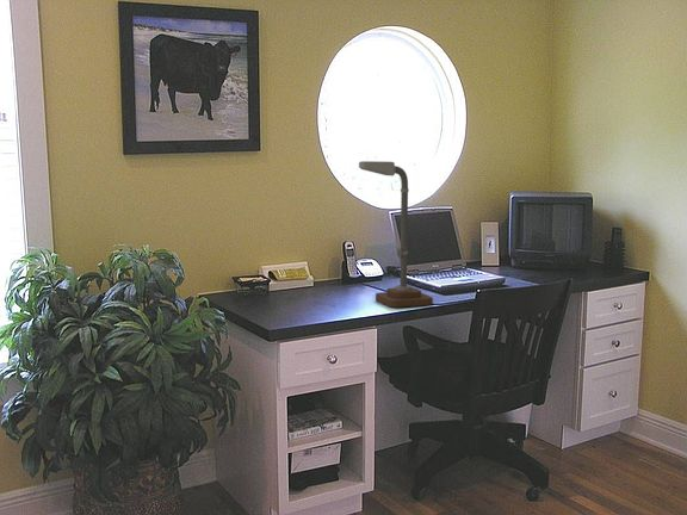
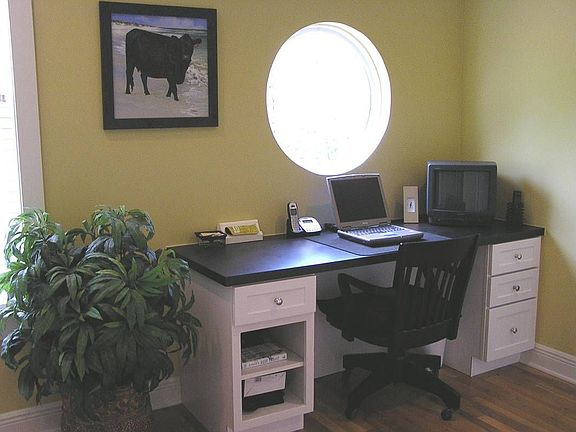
- desk lamp (401, 232)
